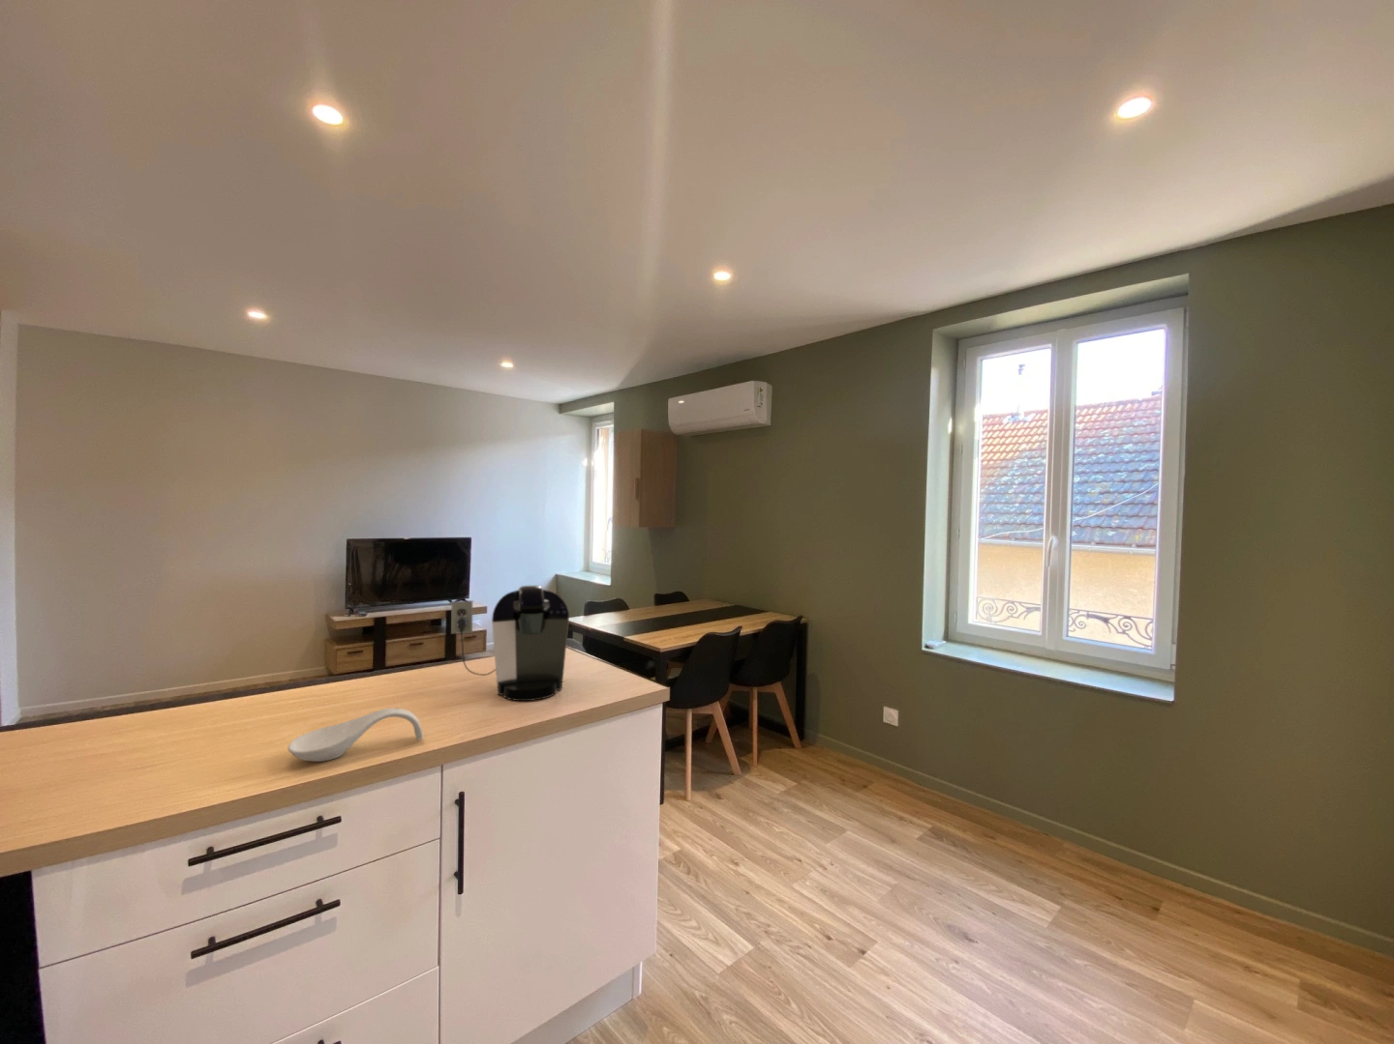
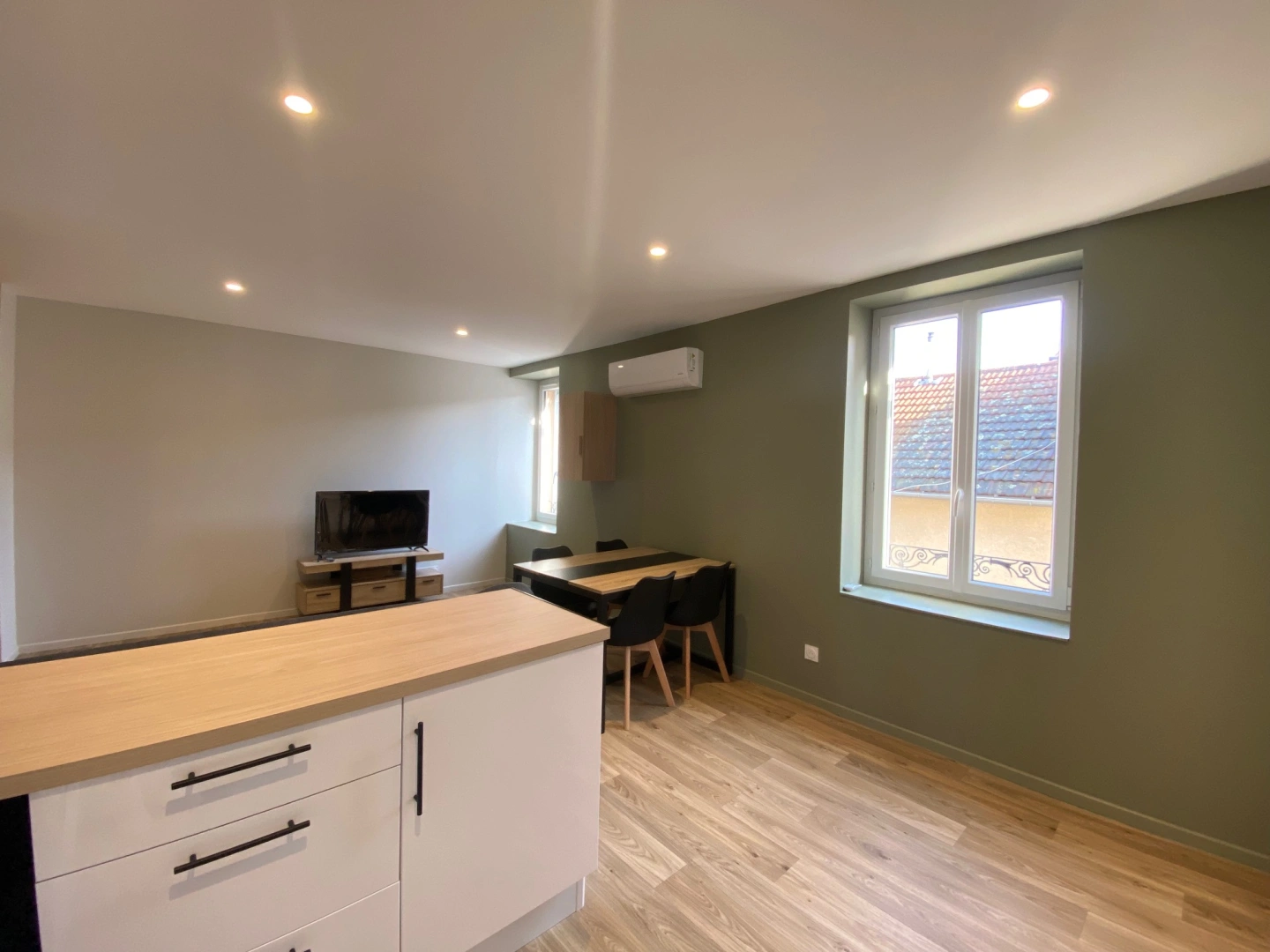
- coffee maker (509, 638)
- spoon rest (358, 731)
